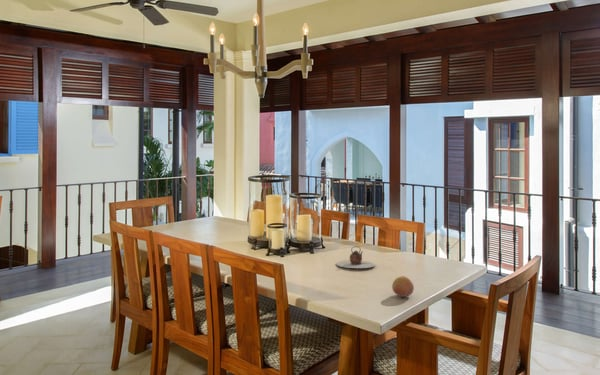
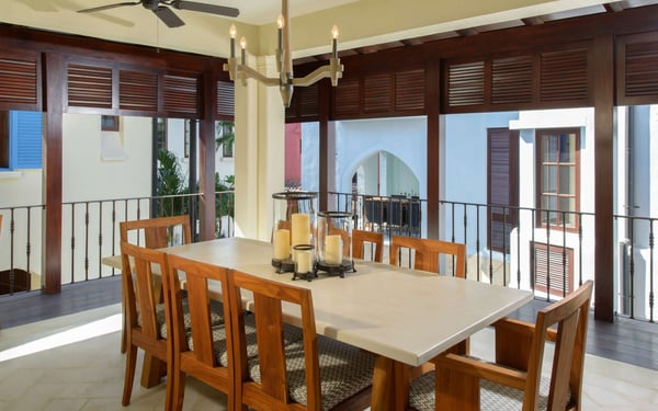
- fruit (403, 286)
- teapot (355, 255)
